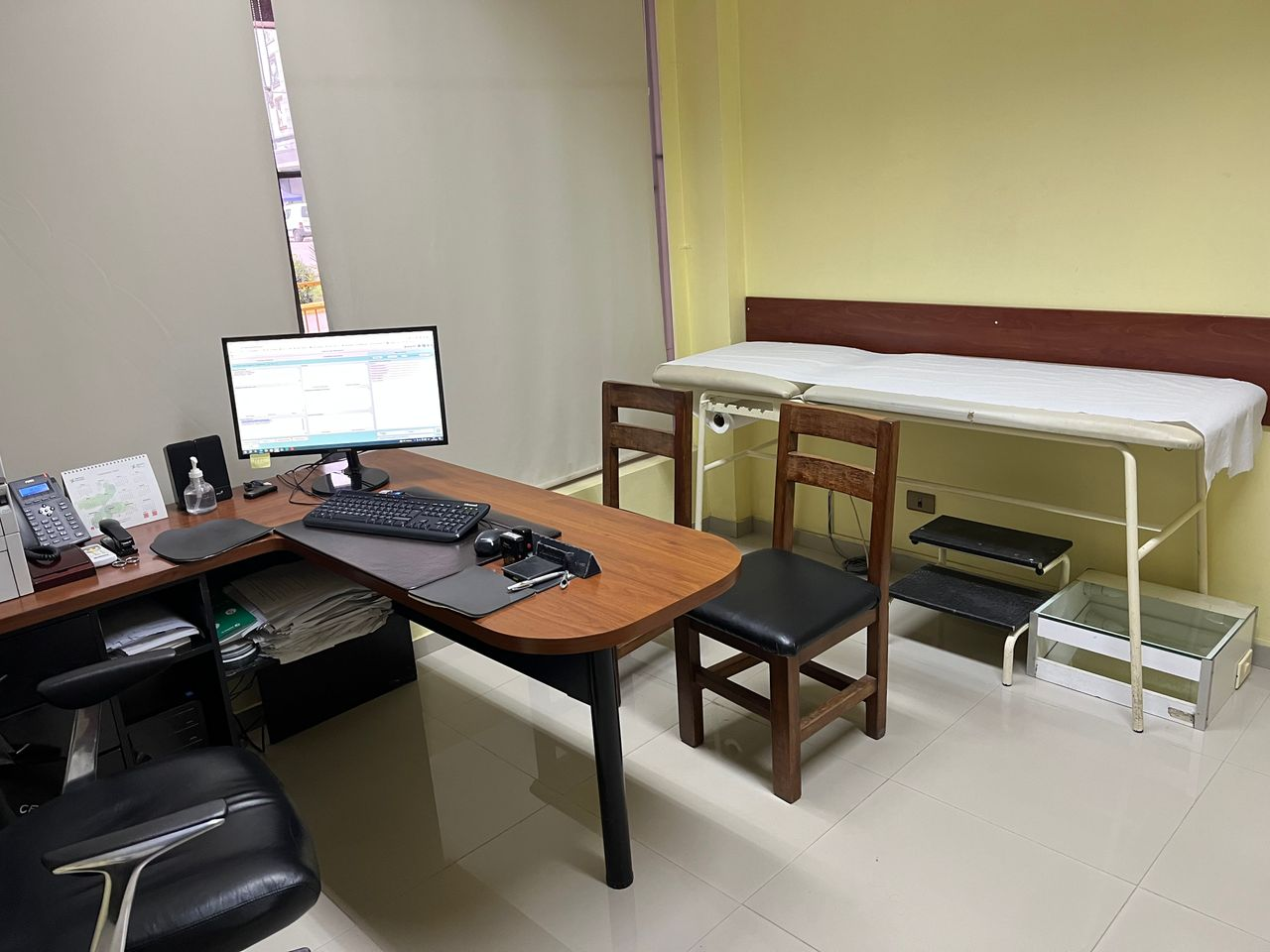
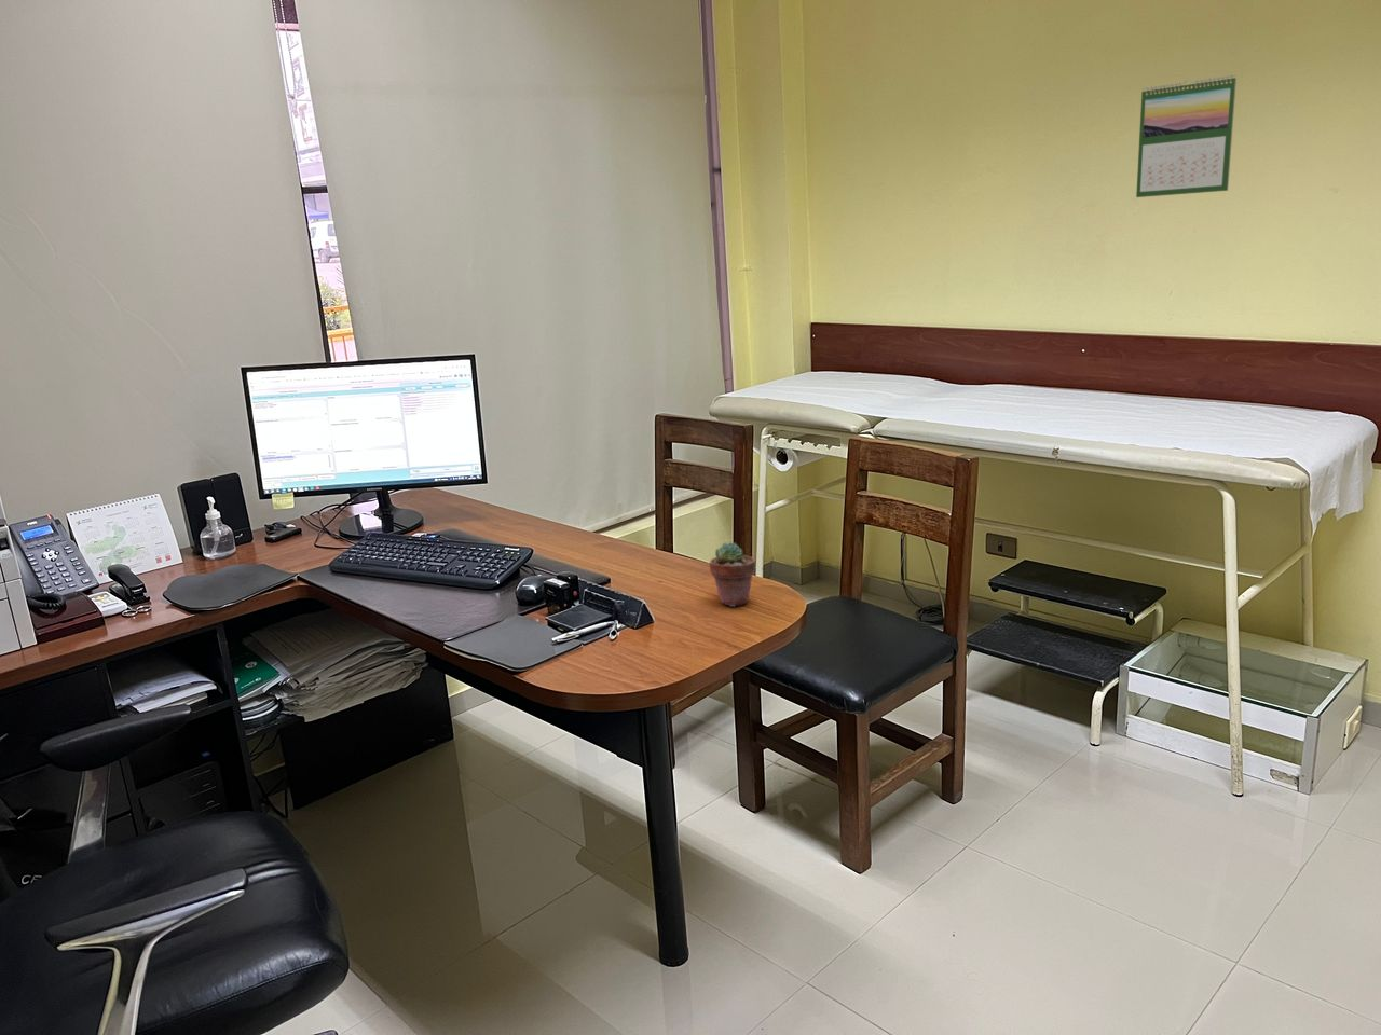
+ calendar (1183, 137)
+ potted succulent (733, 572)
